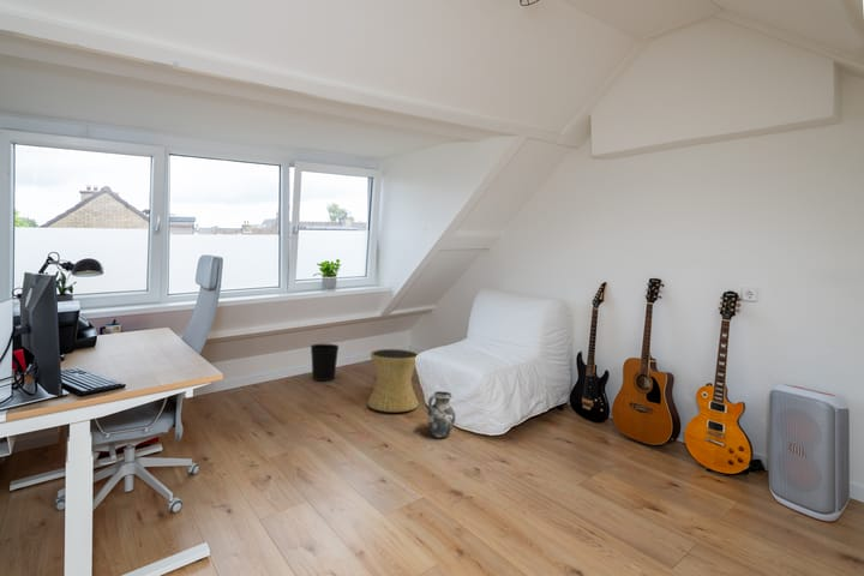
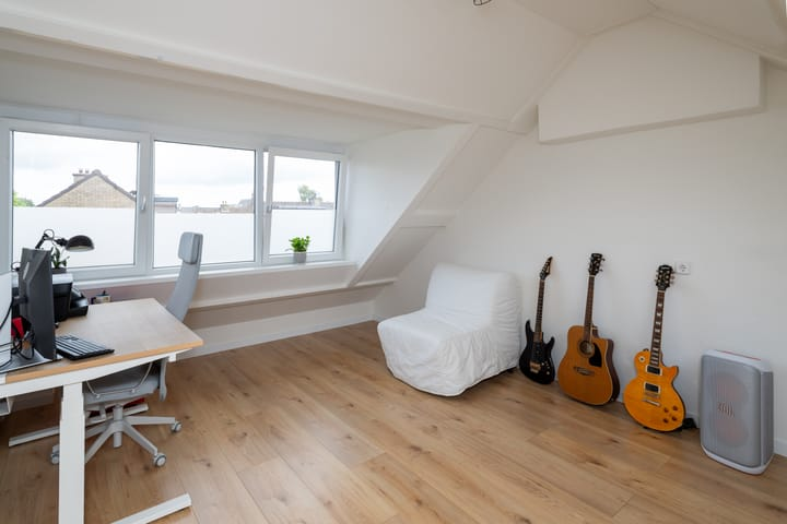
- wastebasket (324, 361)
- side table (394, 378)
- ceramic jug (440, 413)
